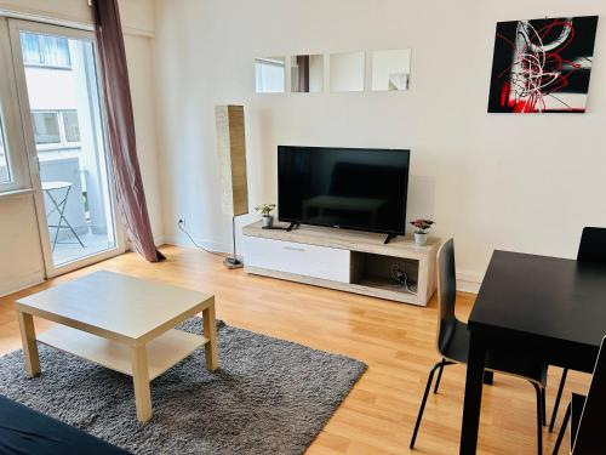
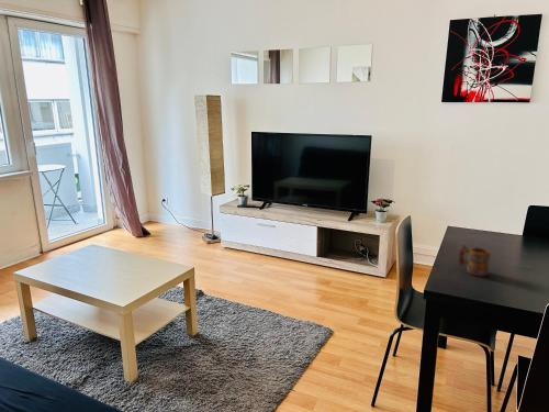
+ mug (473, 259)
